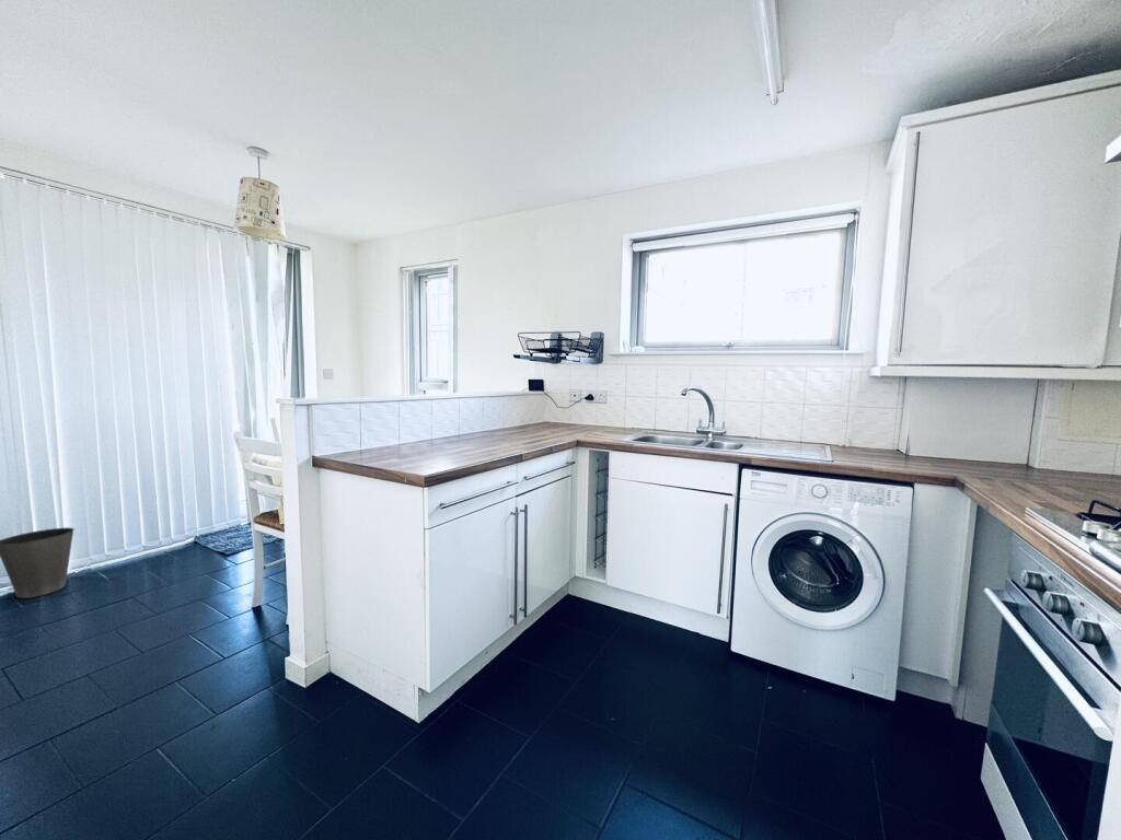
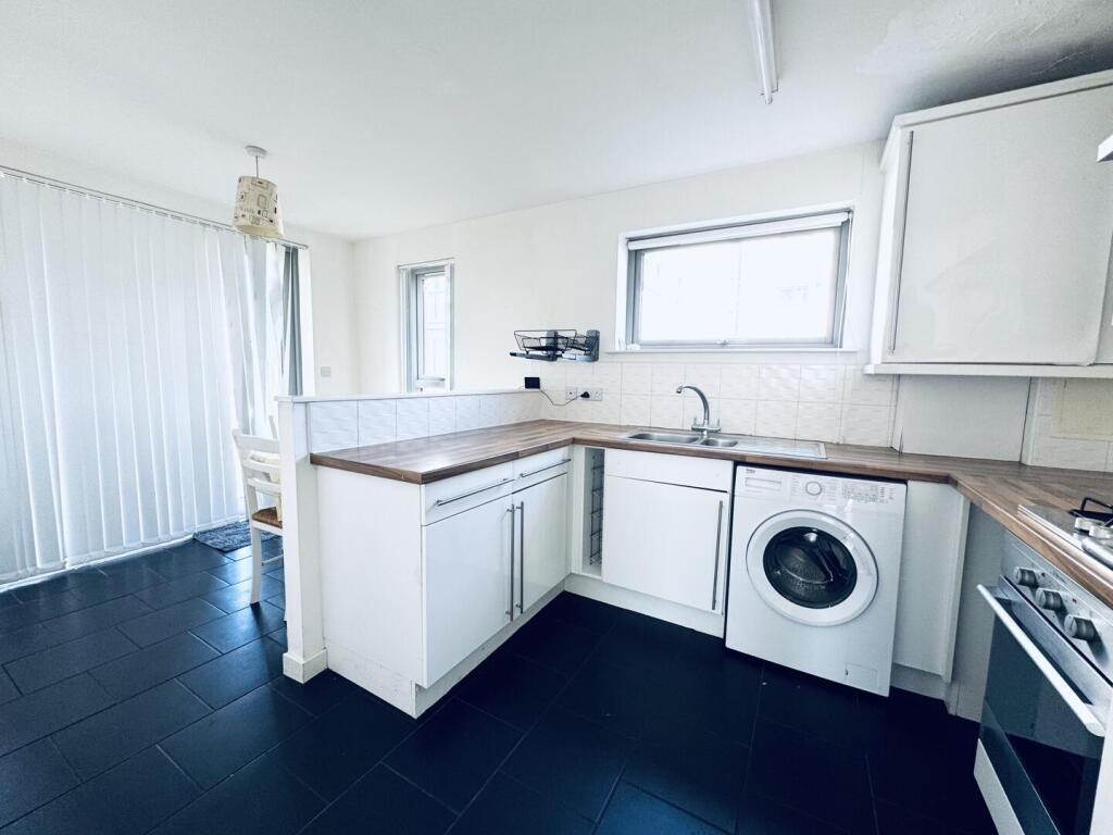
- waste basket (37, 563)
